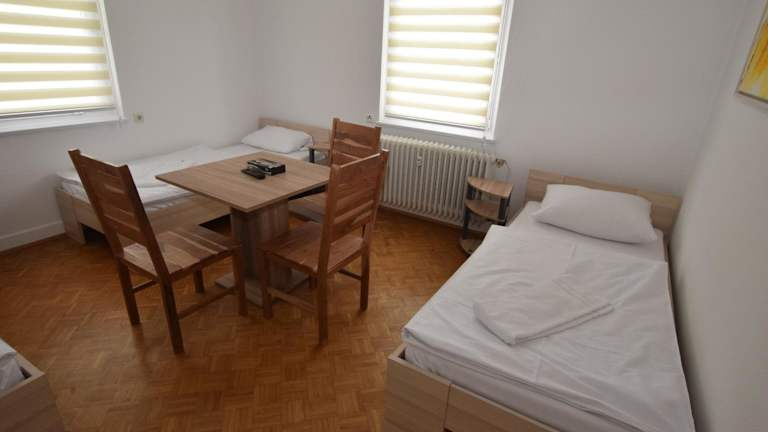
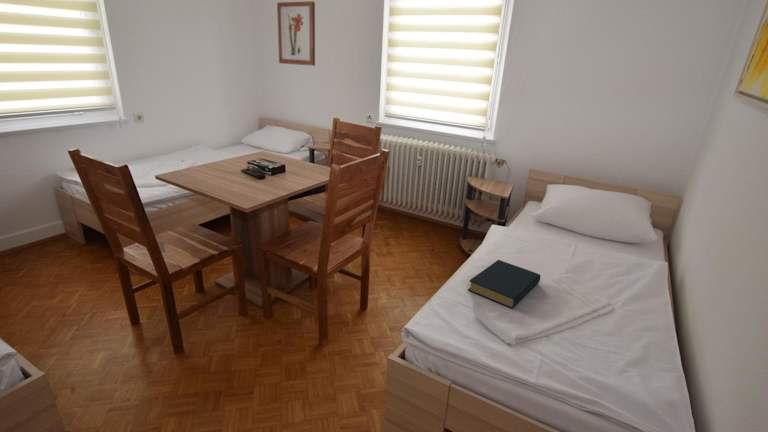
+ hardback book (505, 282)
+ wall art (296, 34)
